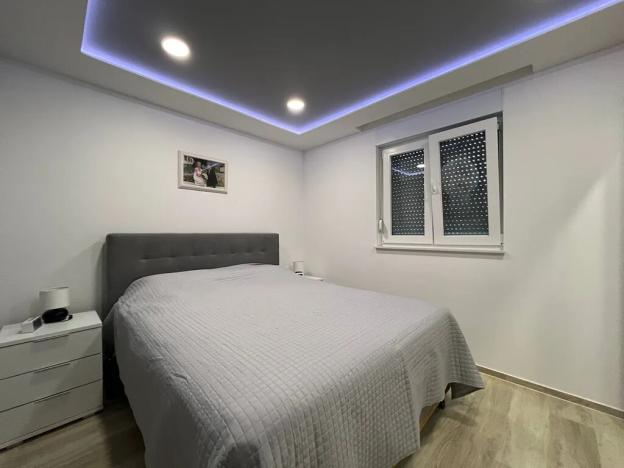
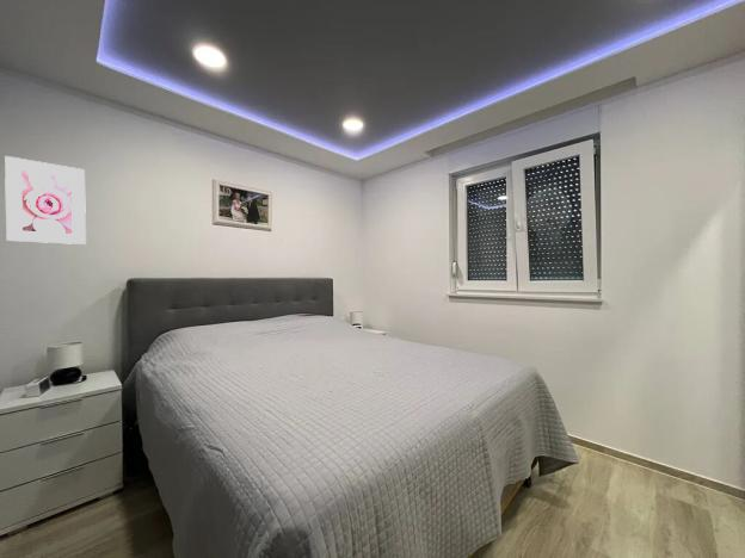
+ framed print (48, 203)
